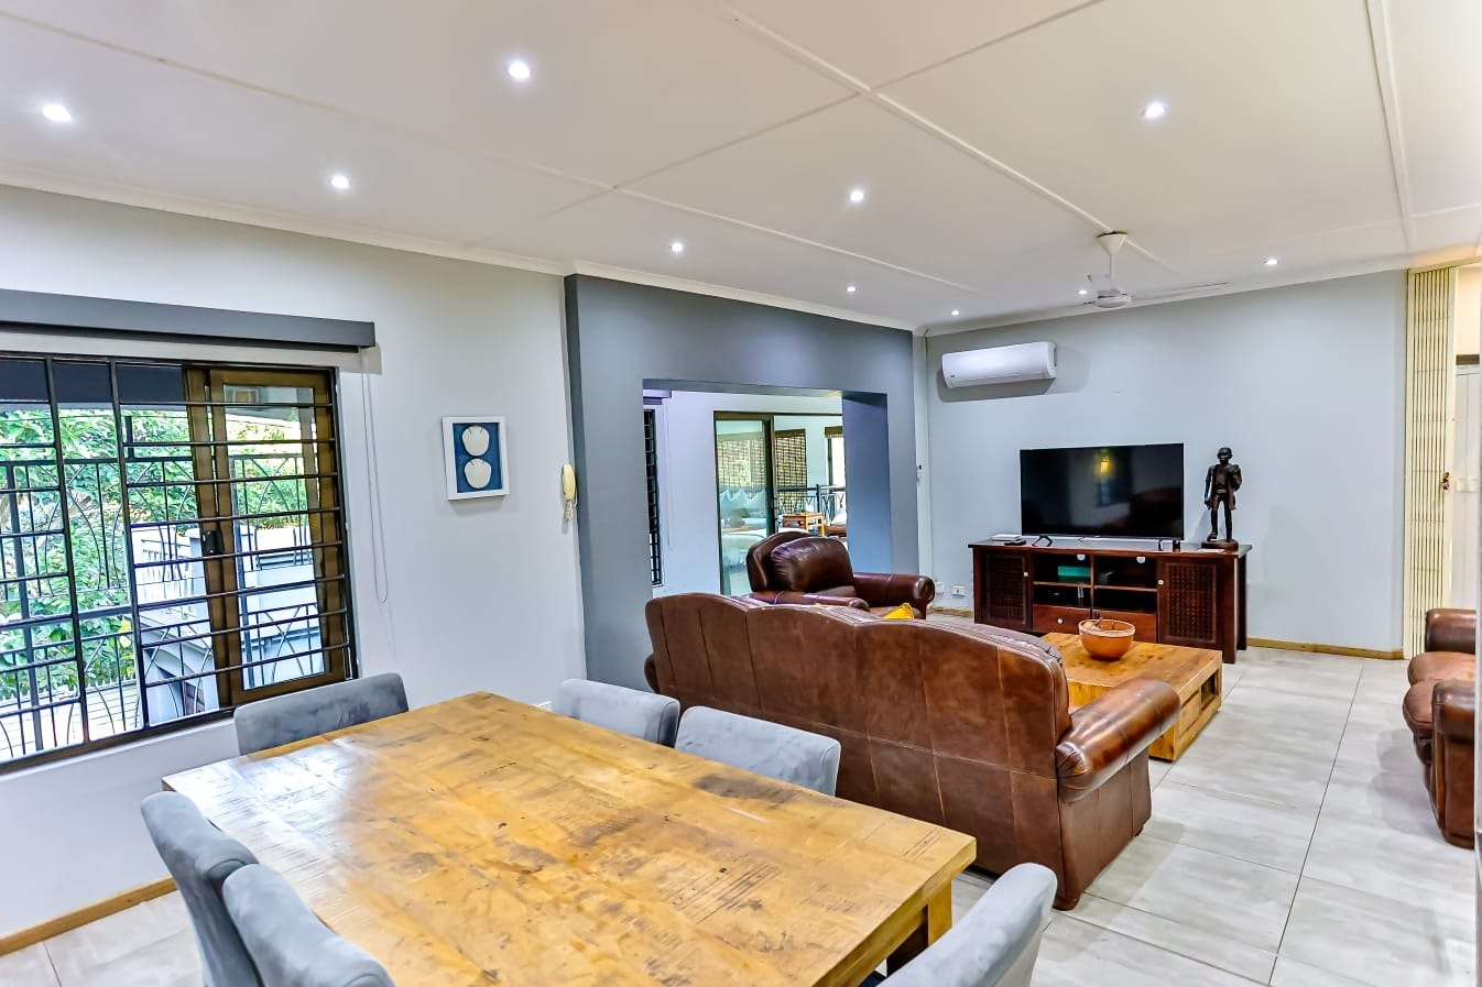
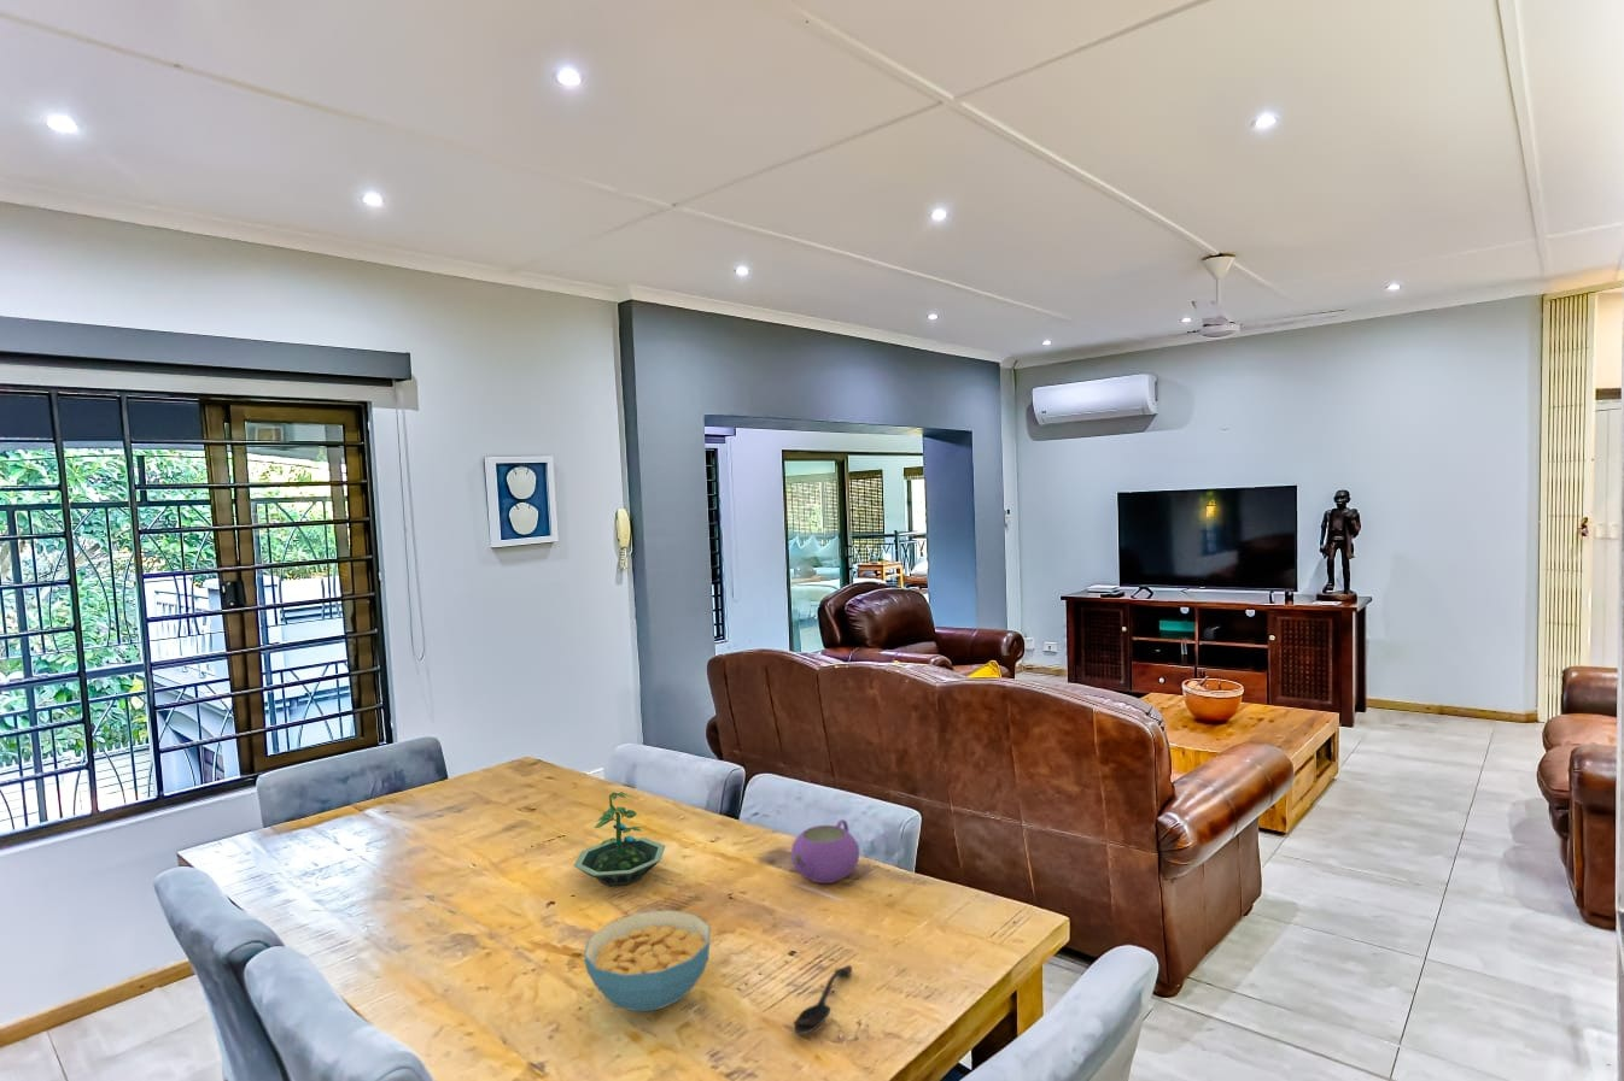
+ spoon (826, 995)
+ terrarium (618, 807)
+ teapot (822, 855)
+ cereal bowl (651, 970)
